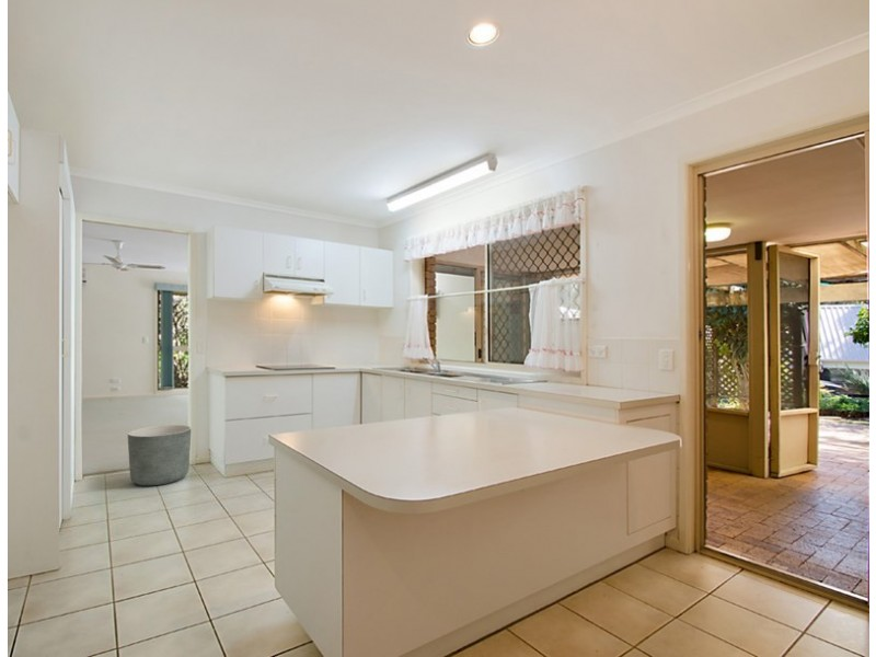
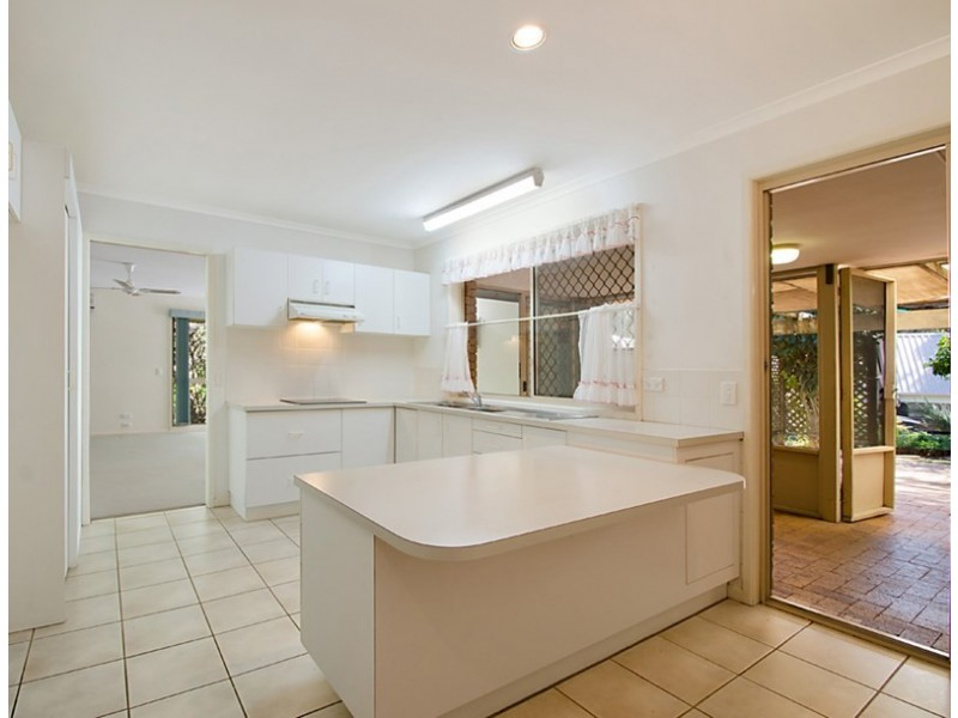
- planter (160, 454)
